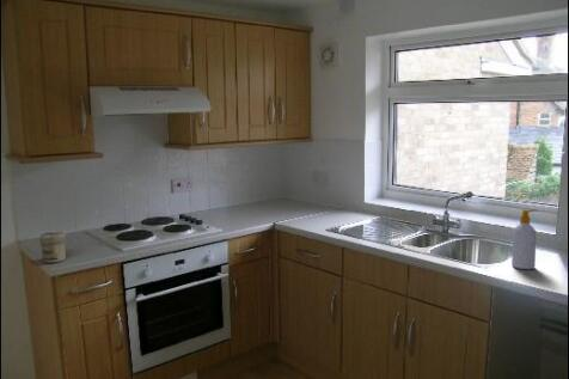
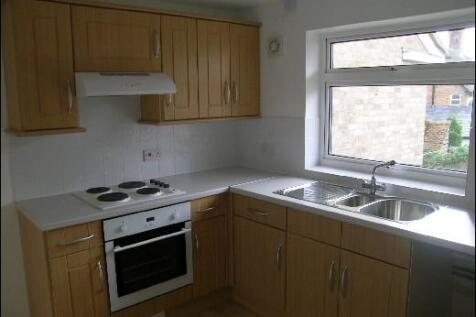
- soap bottle (525, 238)
- jar (53, 246)
